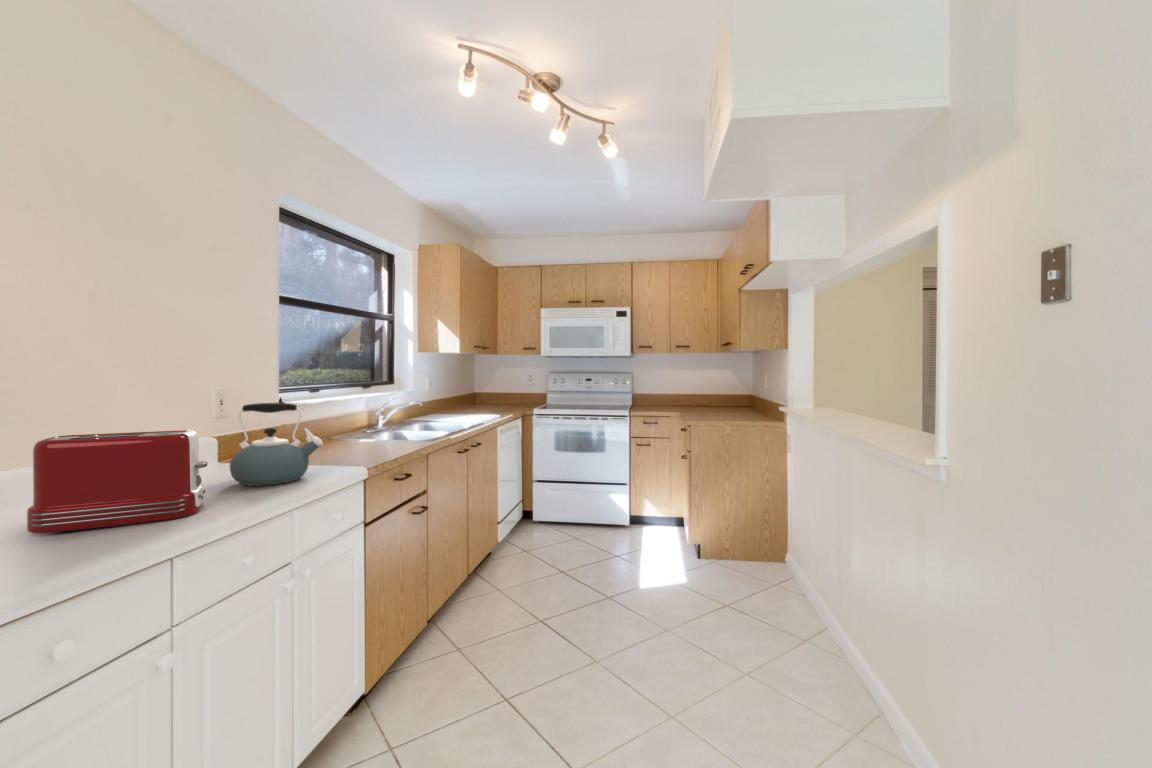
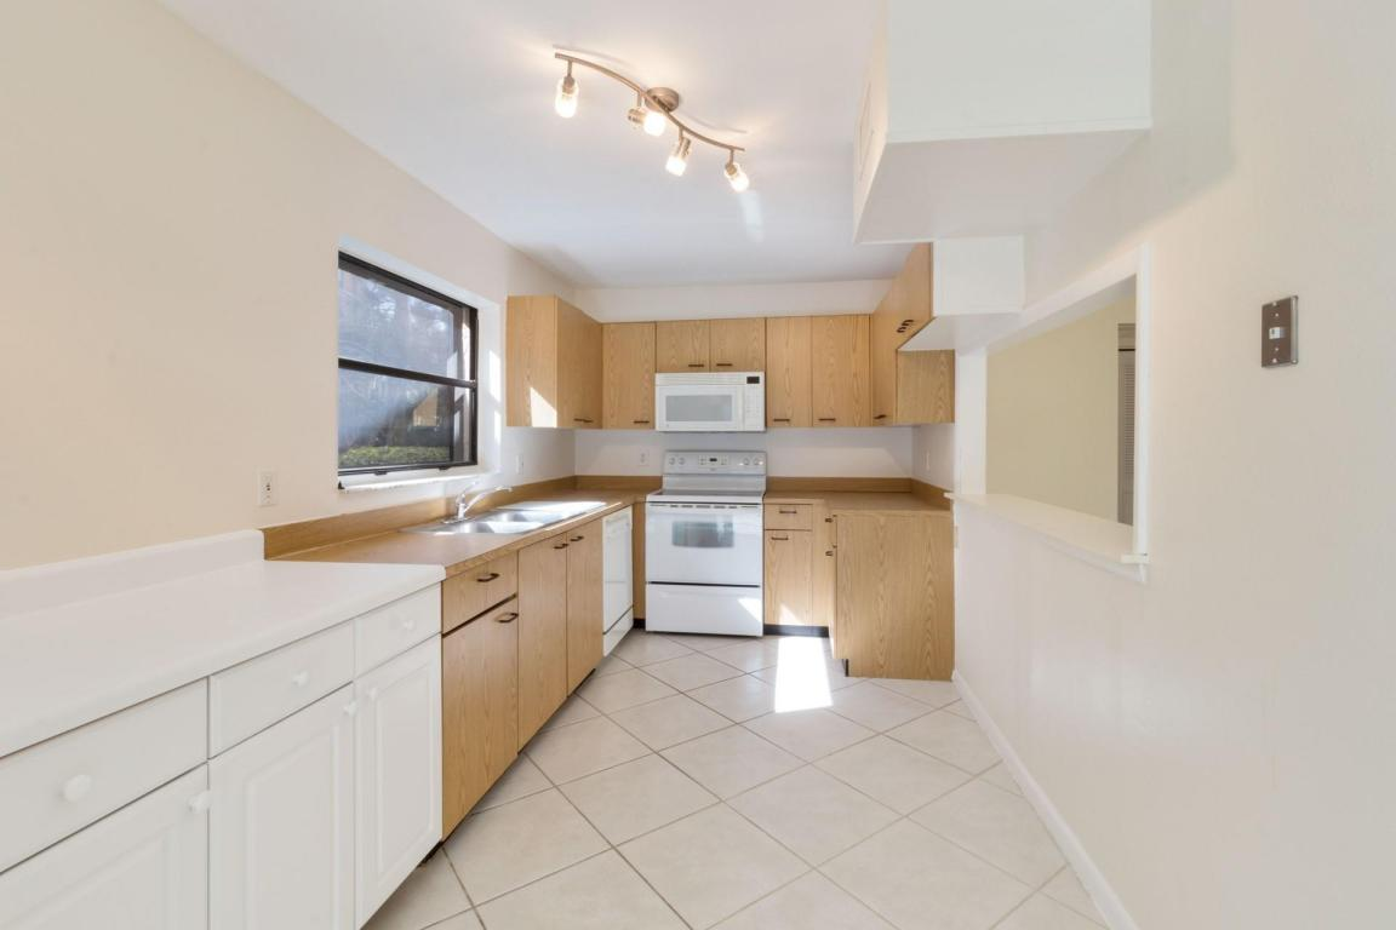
- kettle (278, 441)
- toaster (123, 475)
